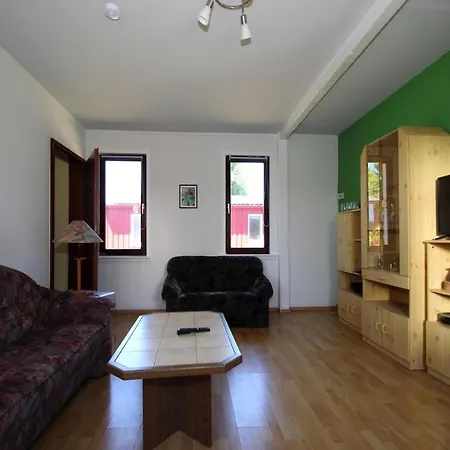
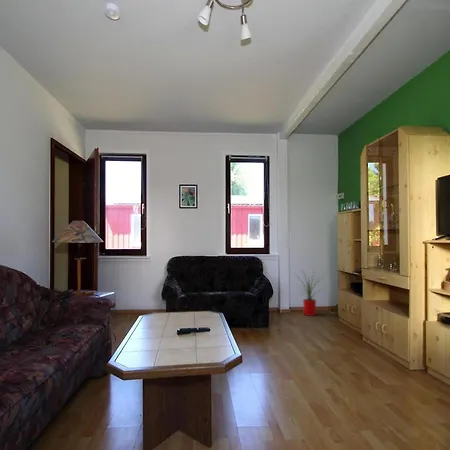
+ house plant (309, 290)
